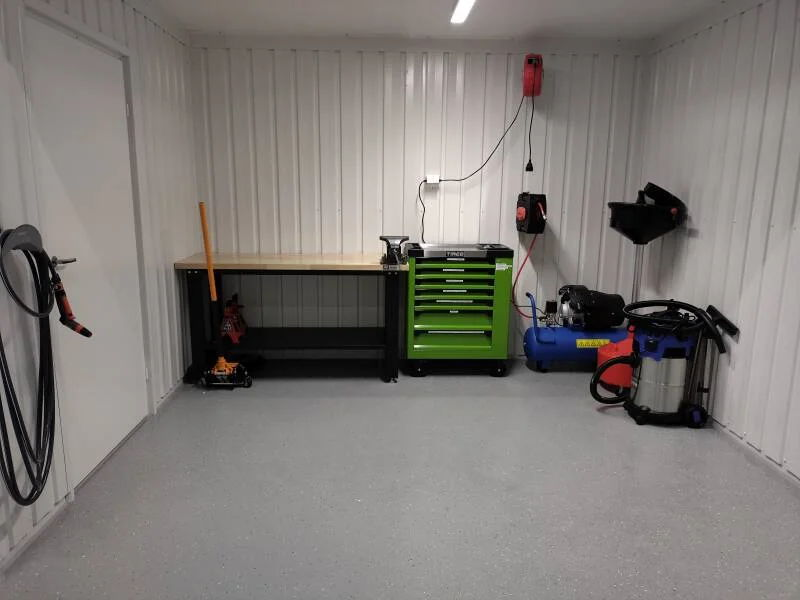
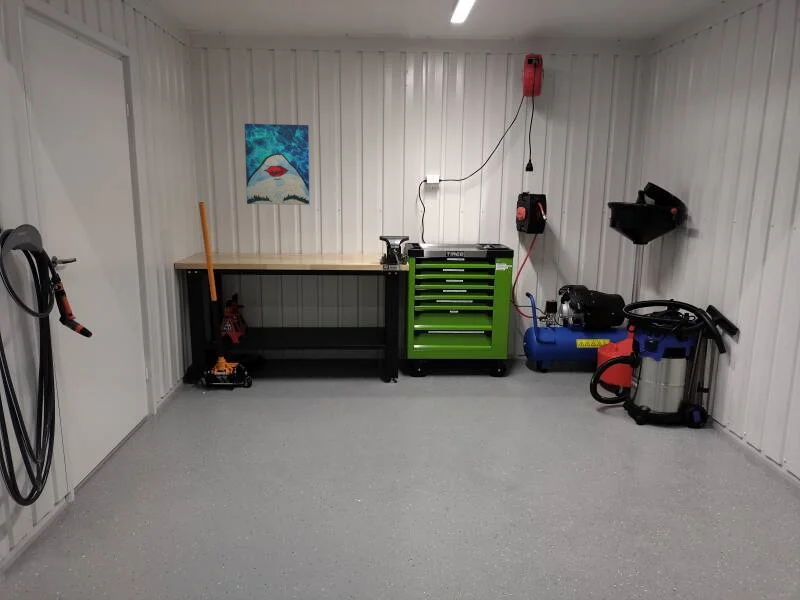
+ wall art (277, 164)
